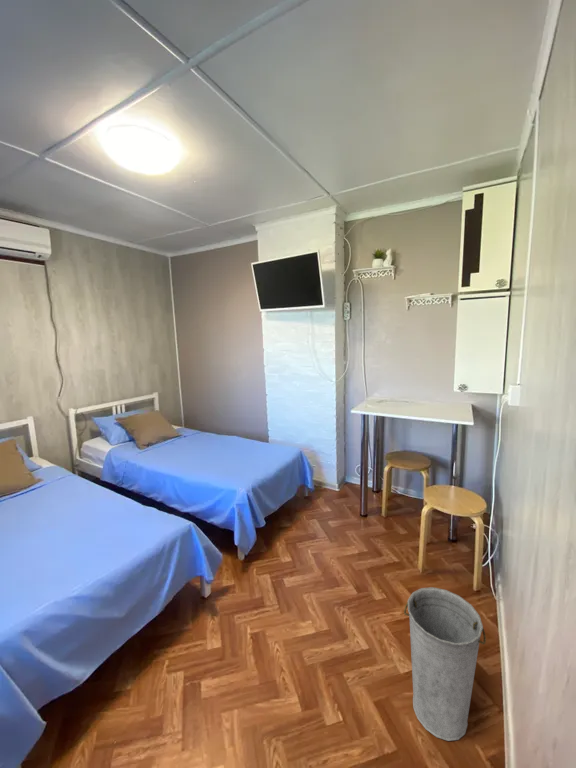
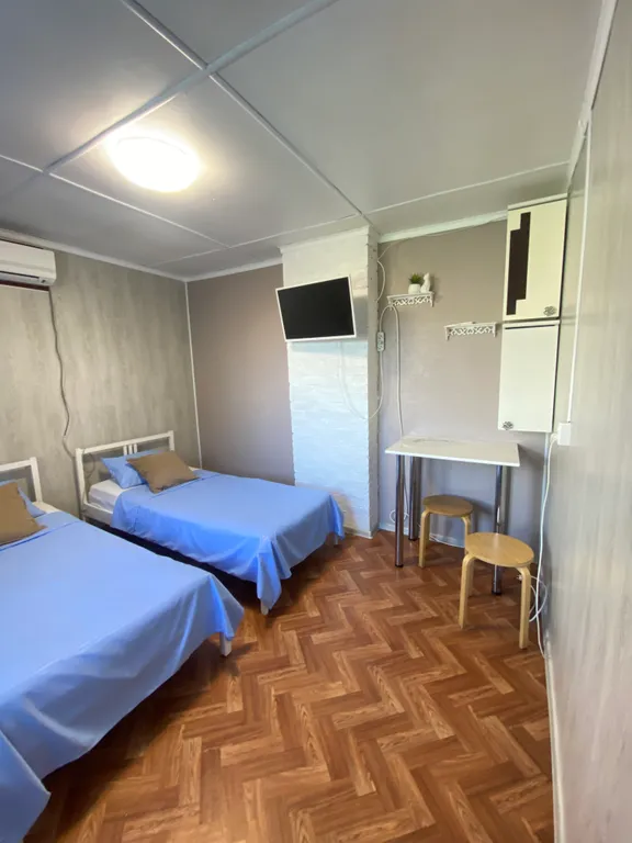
- bucket (441, 663)
